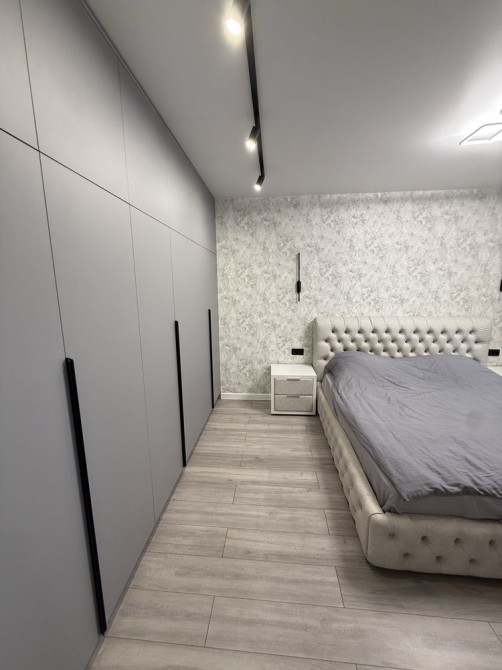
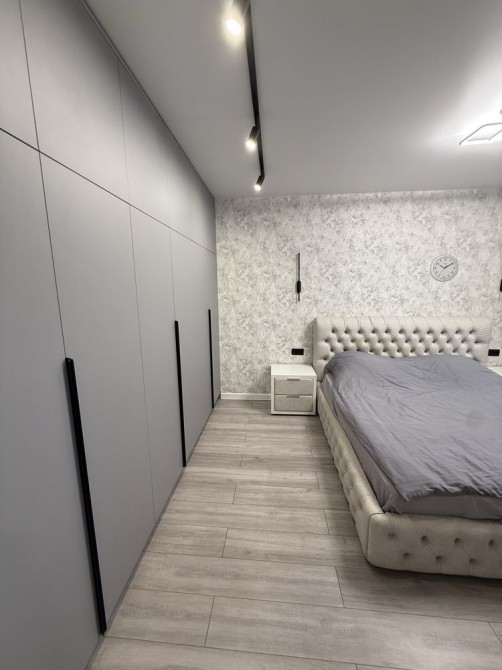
+ wall clock (444, 268)
